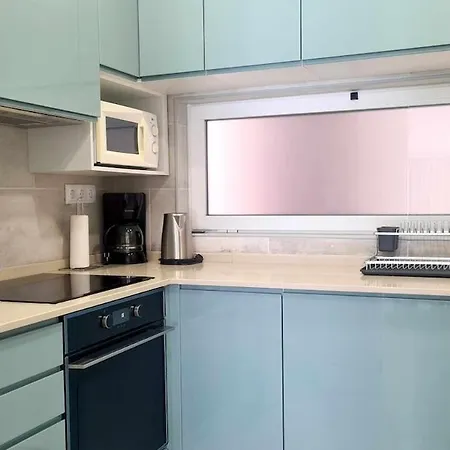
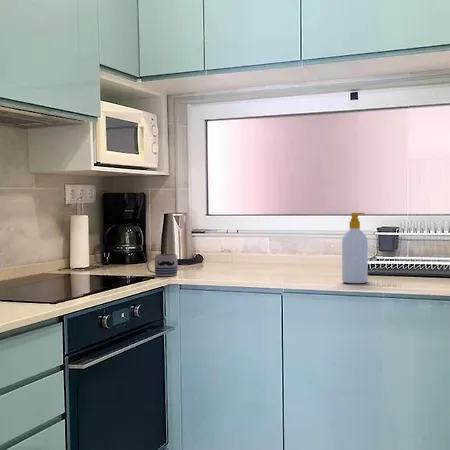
+ soap bottle (355, 247)
+ mug (162, 264)
